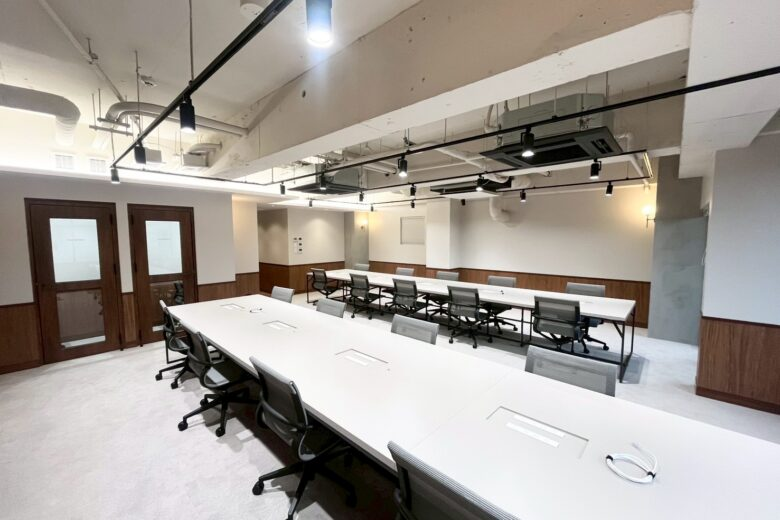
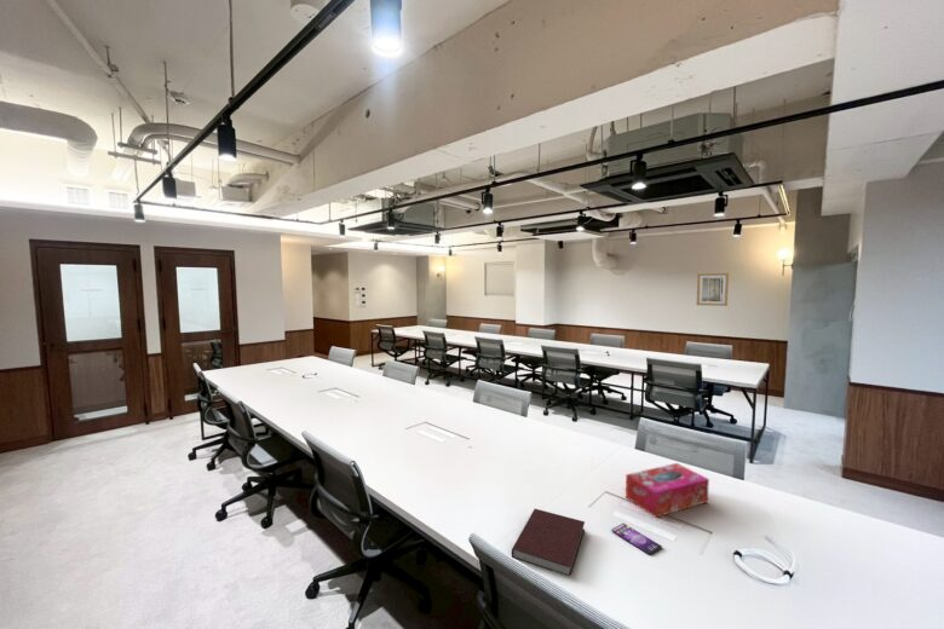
+ notebook (549, 538)
+ smartphone (635, 537)
+ tissue box (666, 487)
+ wall art (712, 289)
